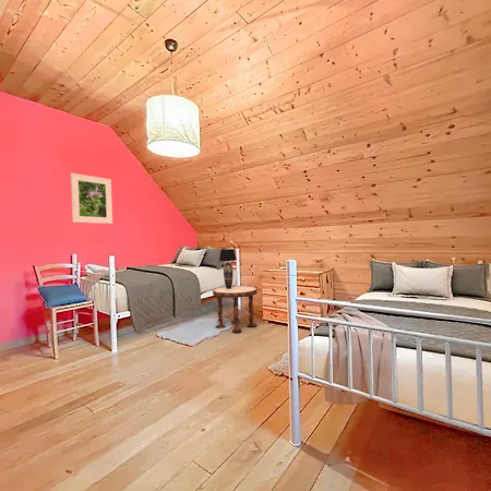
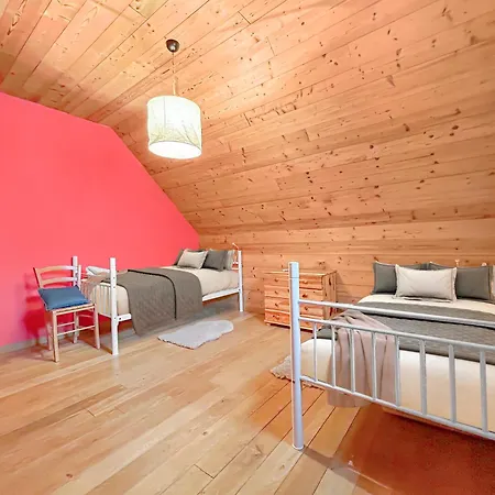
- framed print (92, 200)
- table lamp (228, 268)
- side table (235, 308)
